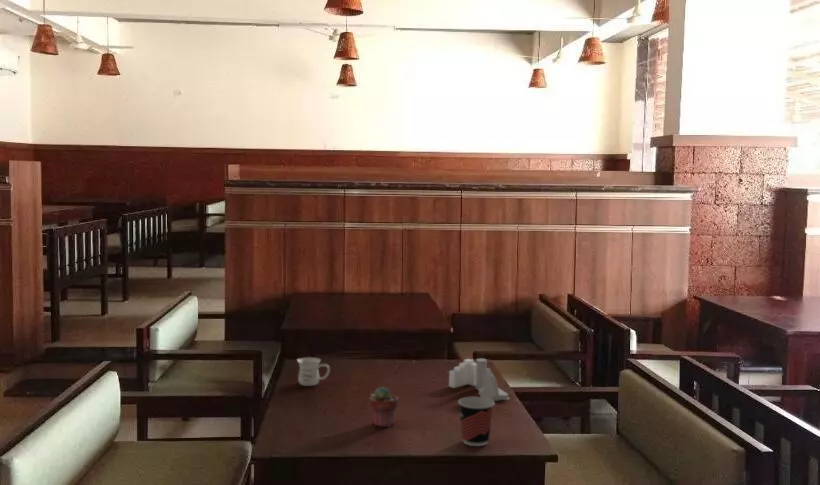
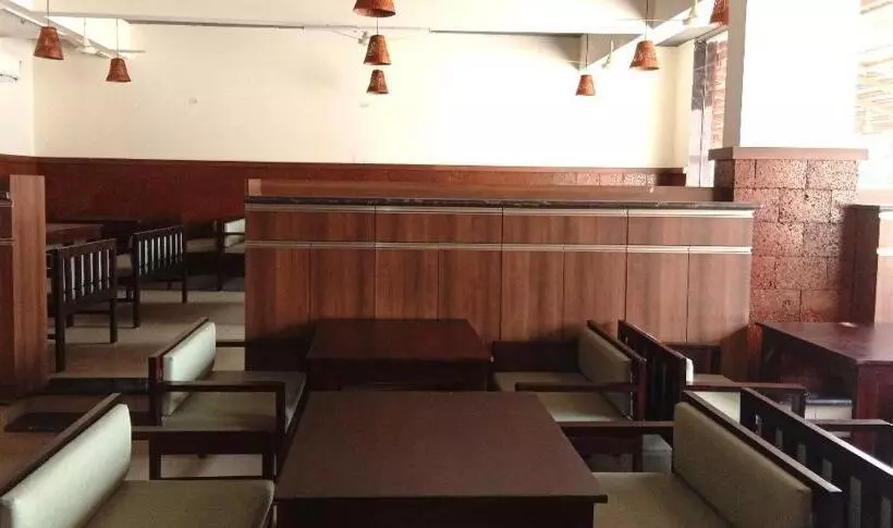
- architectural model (475, 375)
- mug (313, 372)
- potted succulent (383, 405)
- cup (476, 421)
